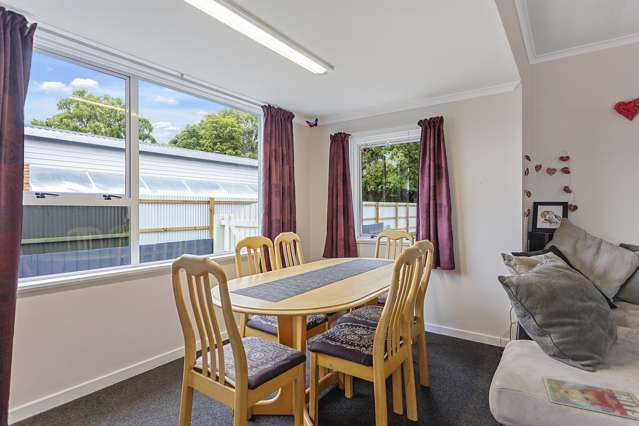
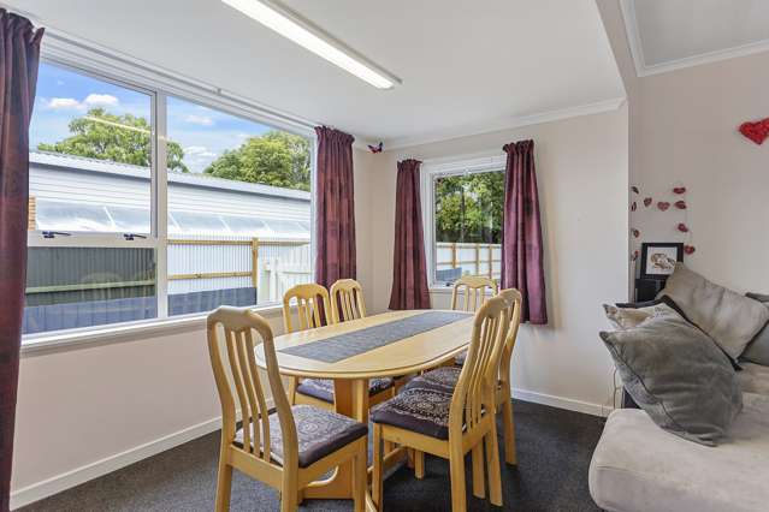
- magazine (591, 396)
